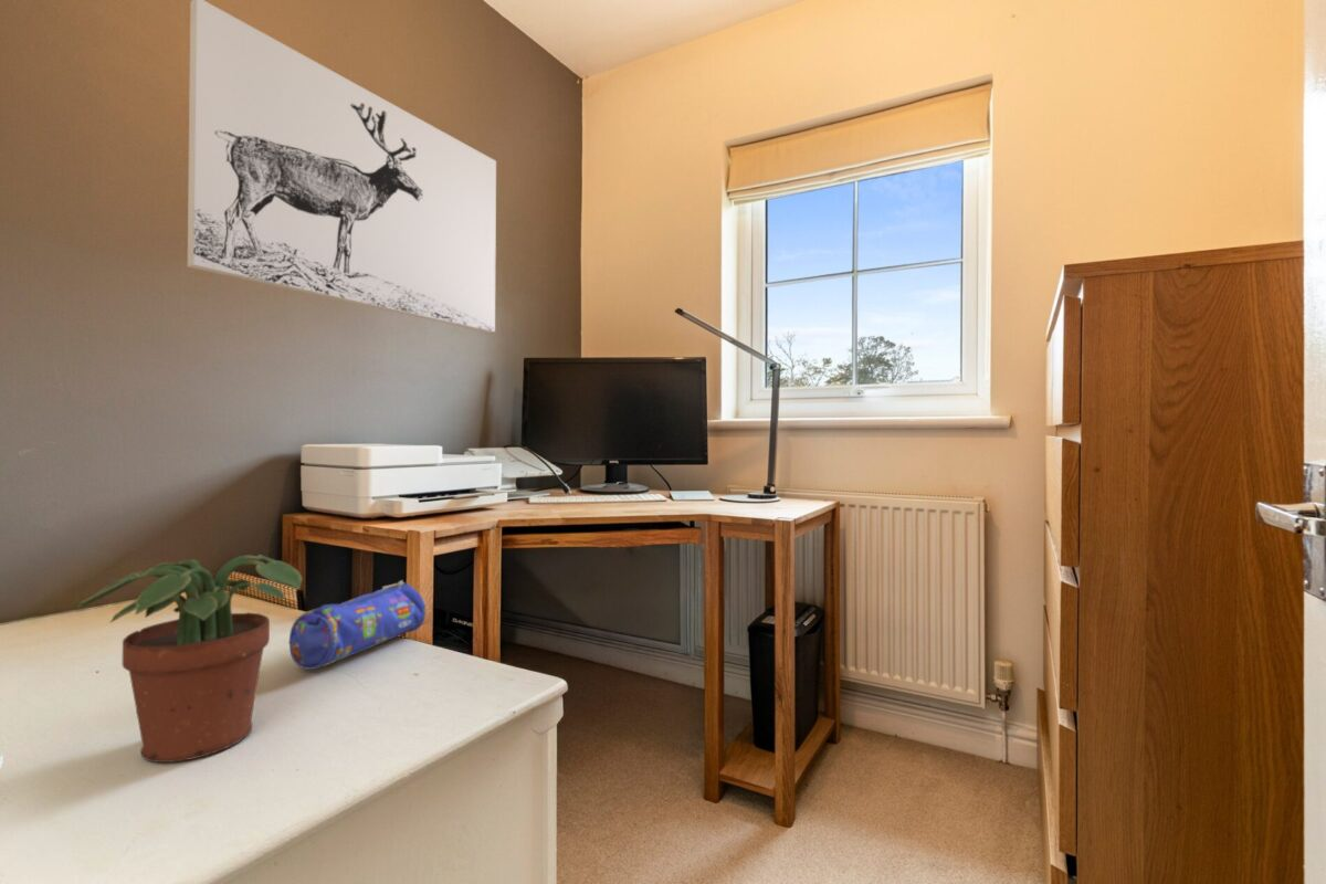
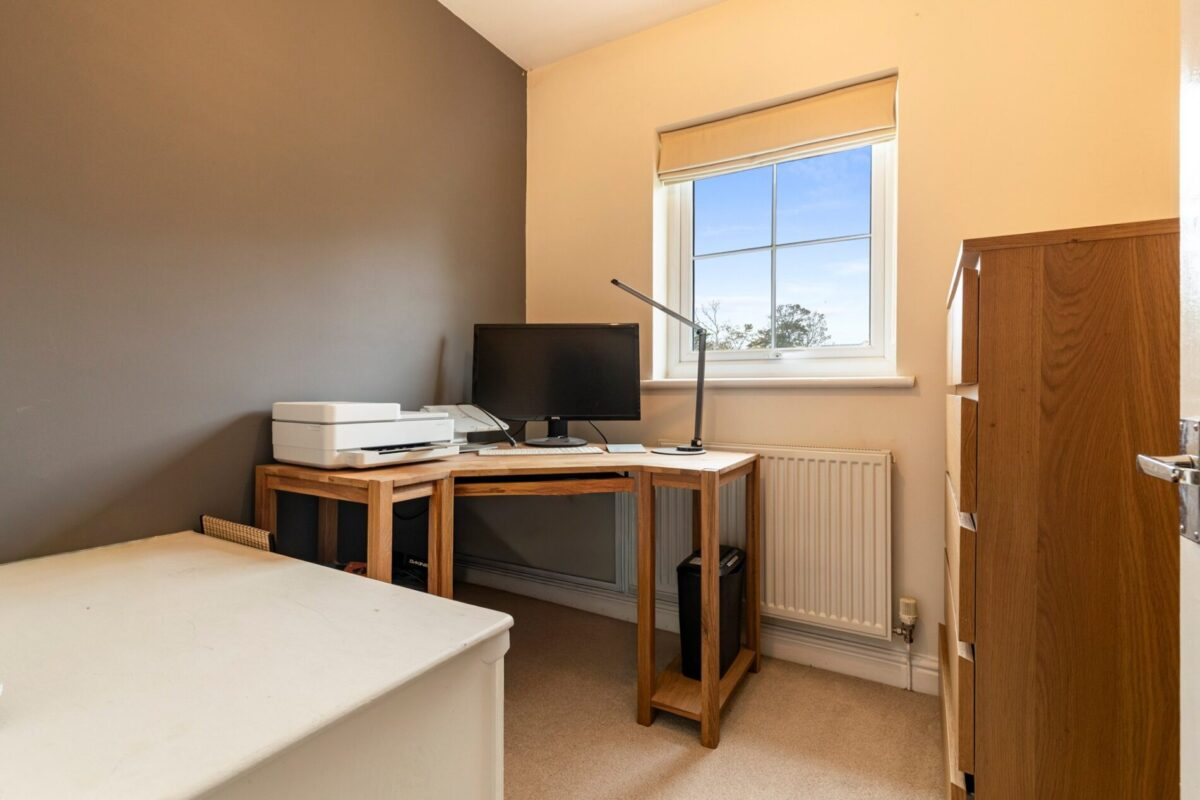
- pencil case (364, 620)
- potted plant (206, 649)
- wall art (375, 202)
